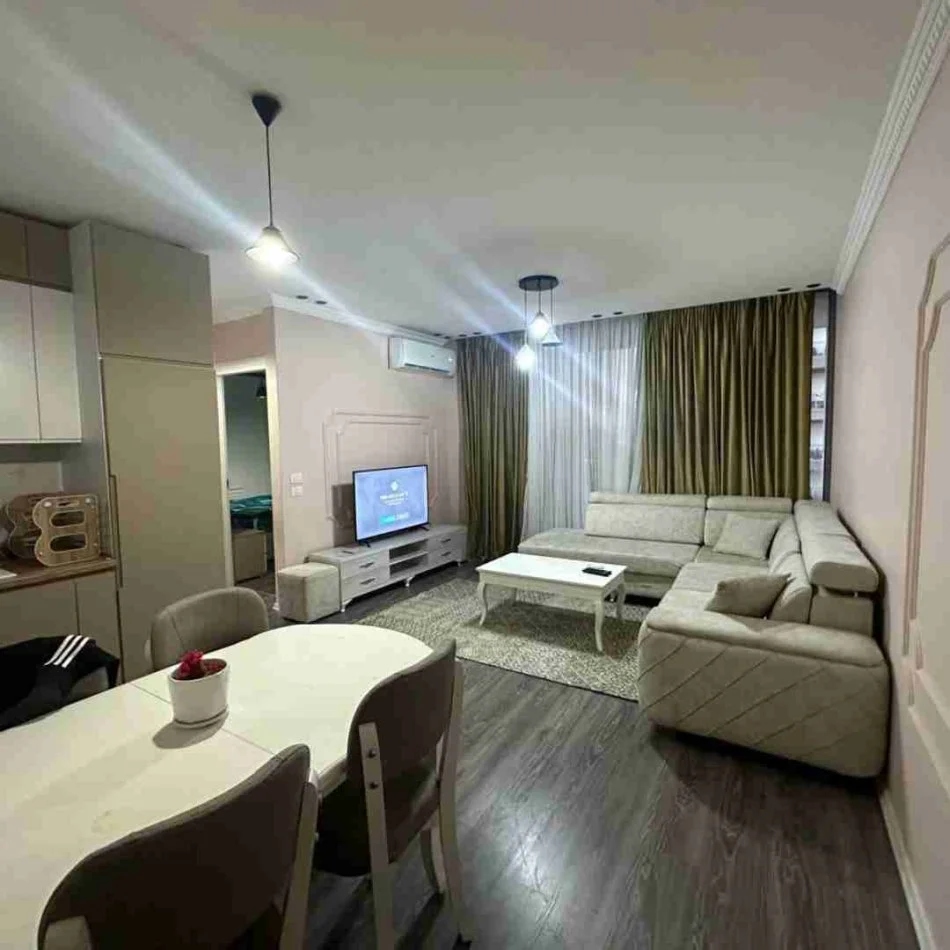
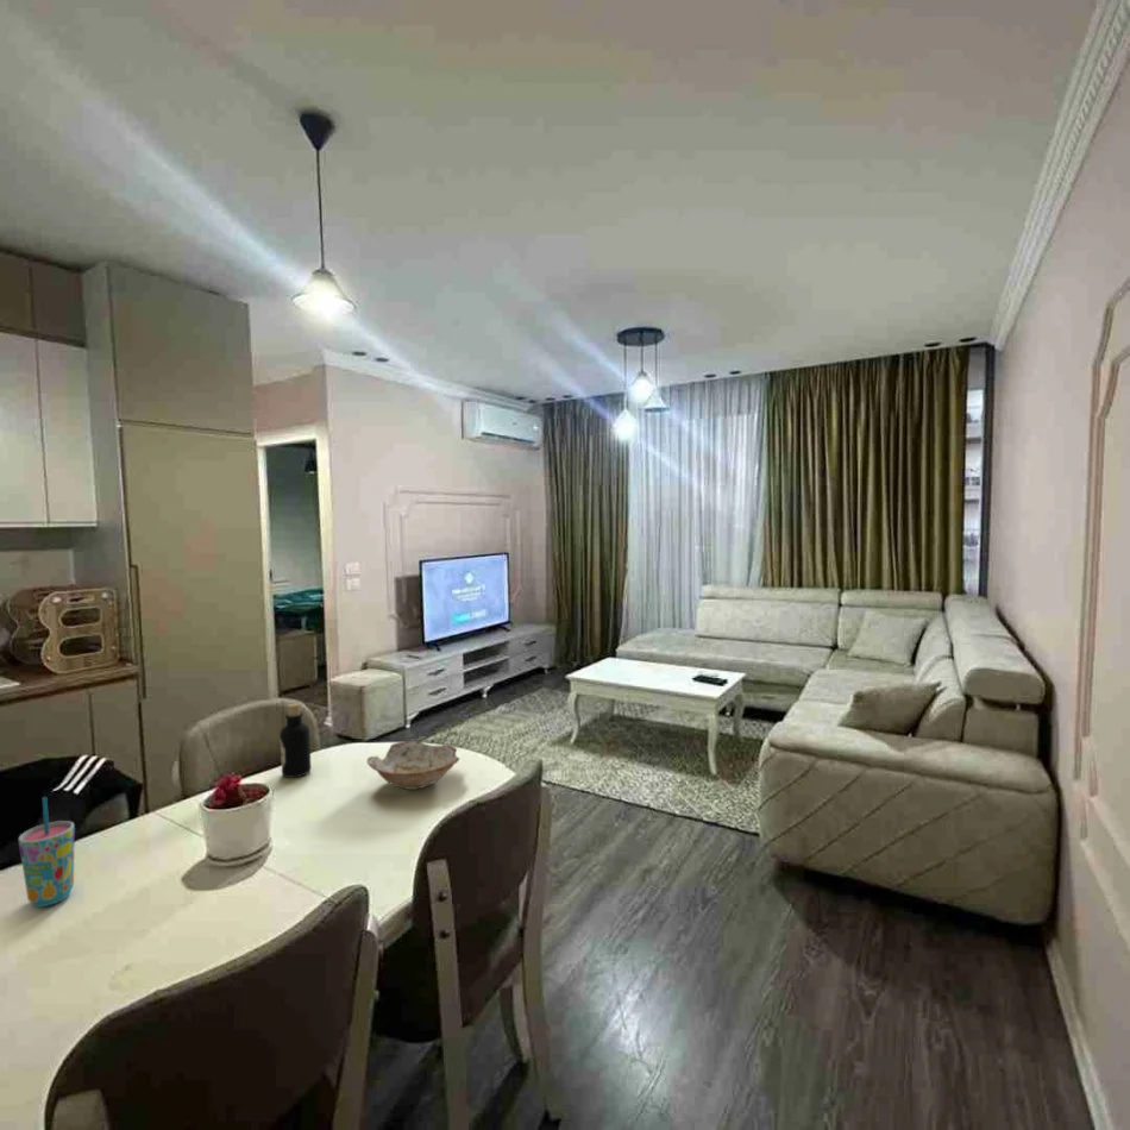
+ bowl (416, 768)
+ bottle (295, 739)
+ cup (48, 848)
